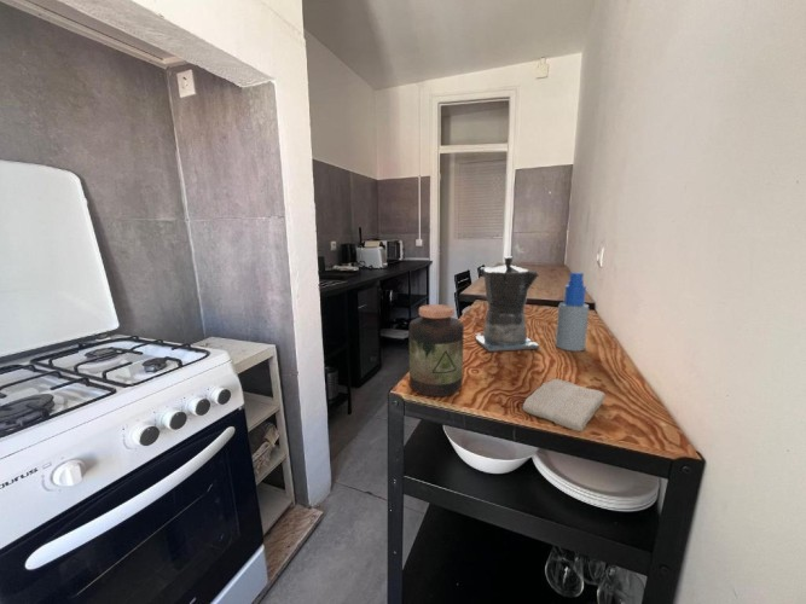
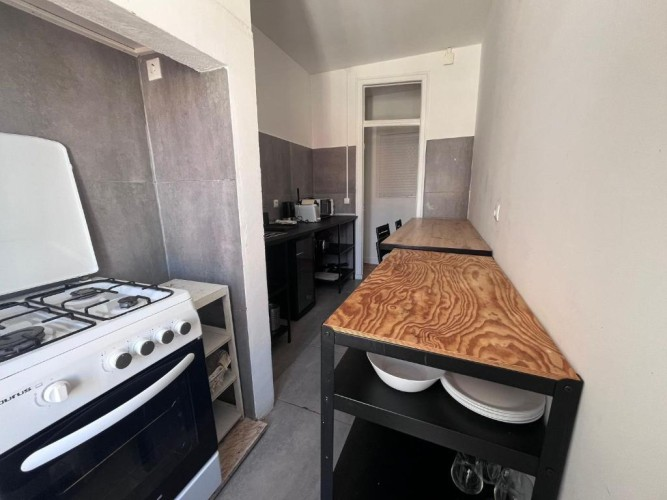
- spray bottle (573, 309)
- jar (435, 347)
- coffee maker (505, 300)
- washcloth (566, 400)
